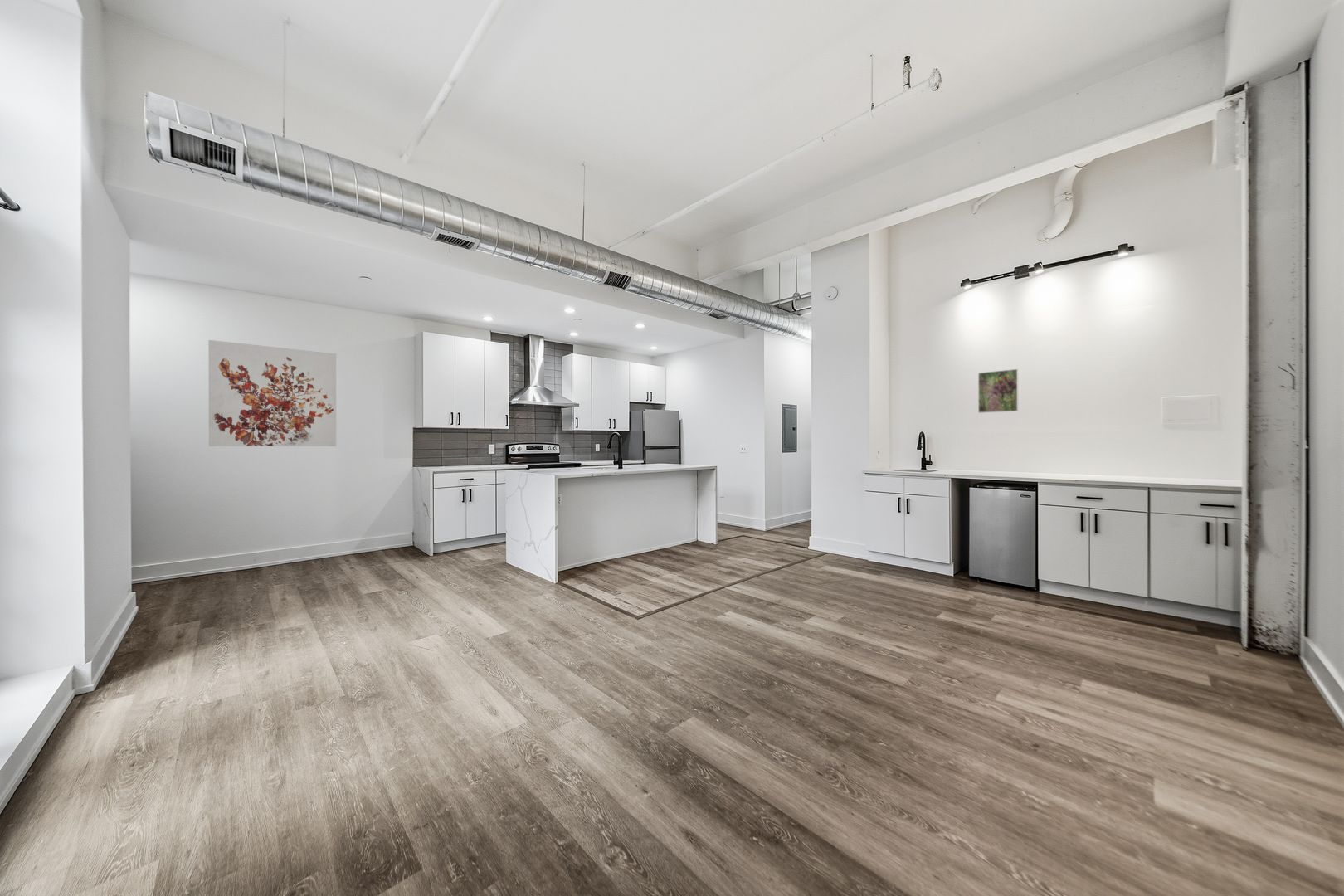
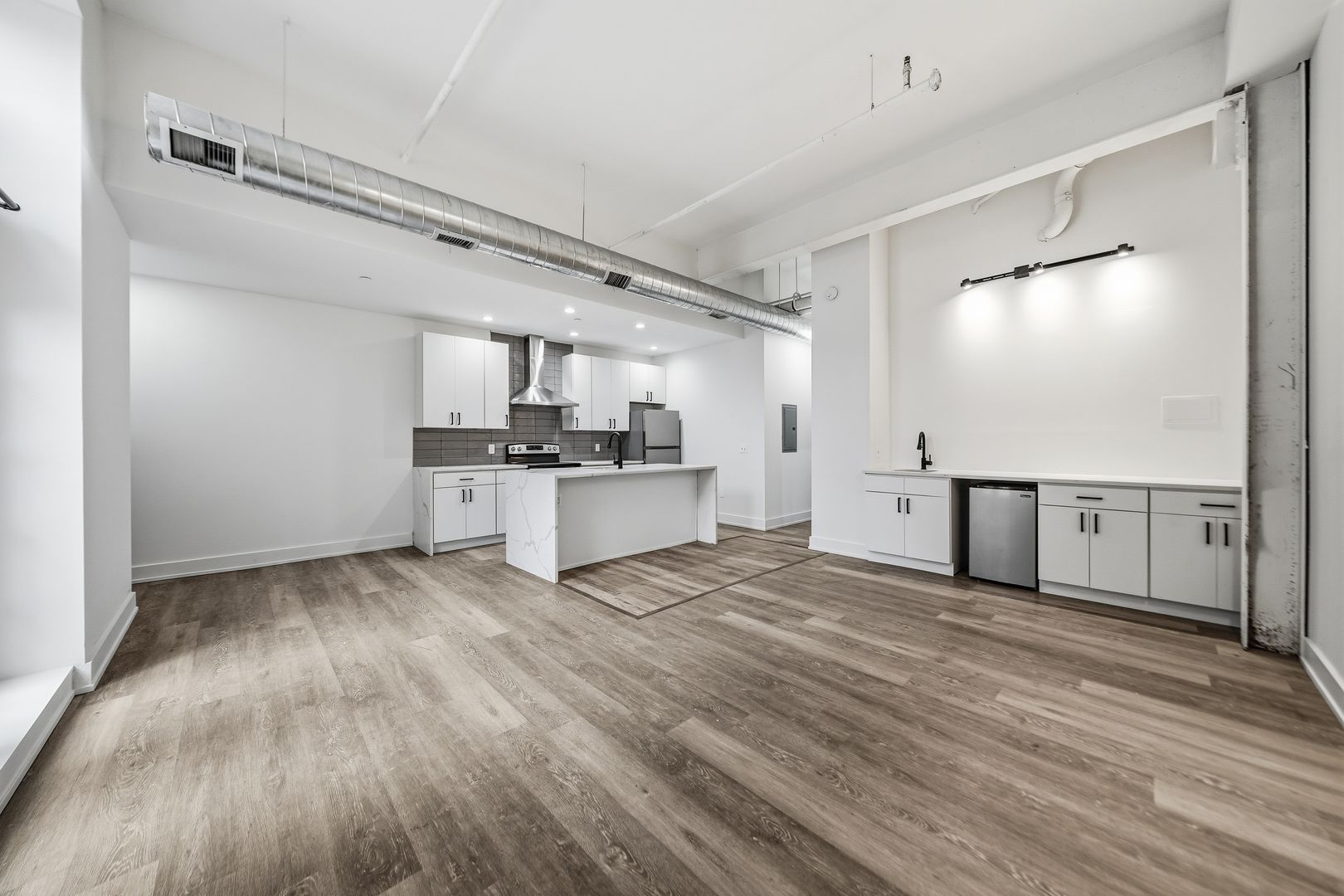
- wall art (276, 397)
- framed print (997, 392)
